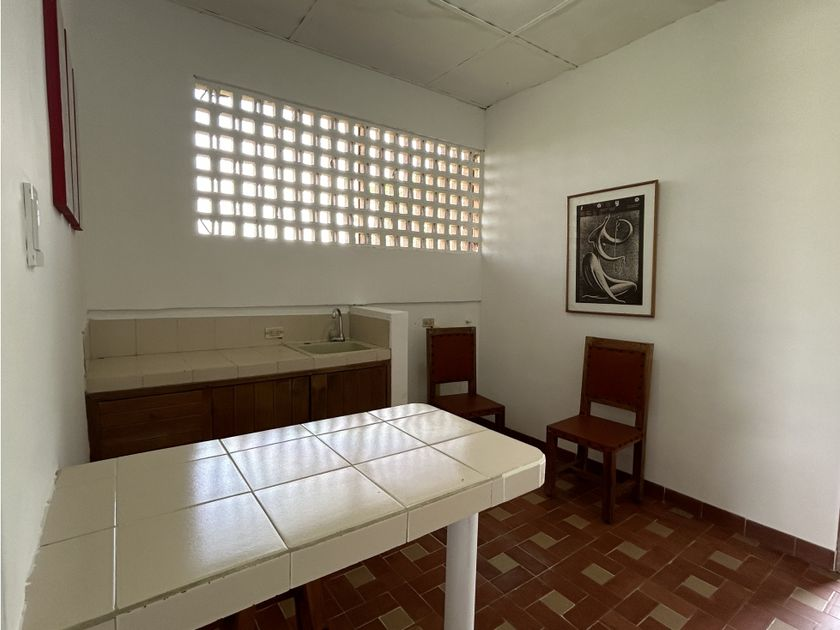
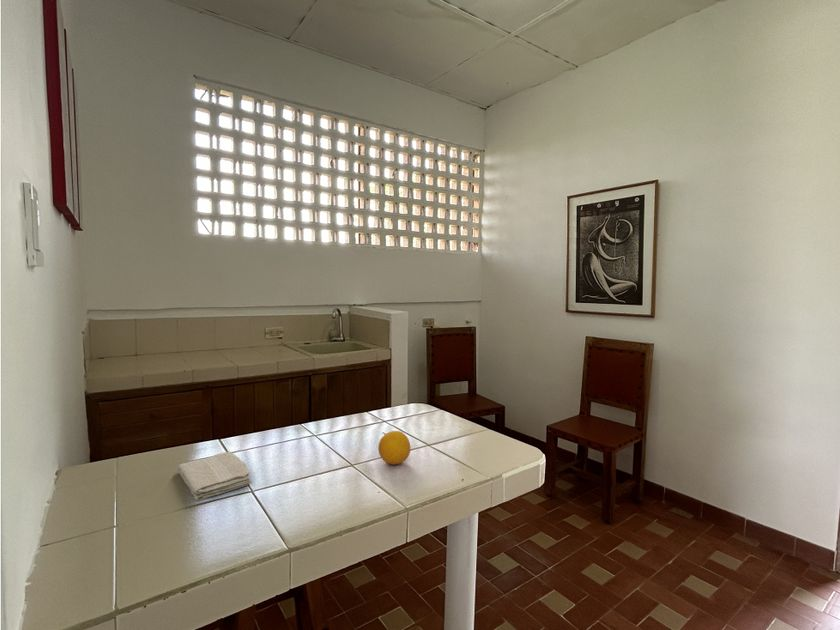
+ washcloth (214, 472)
+ fruit (394, 447)
